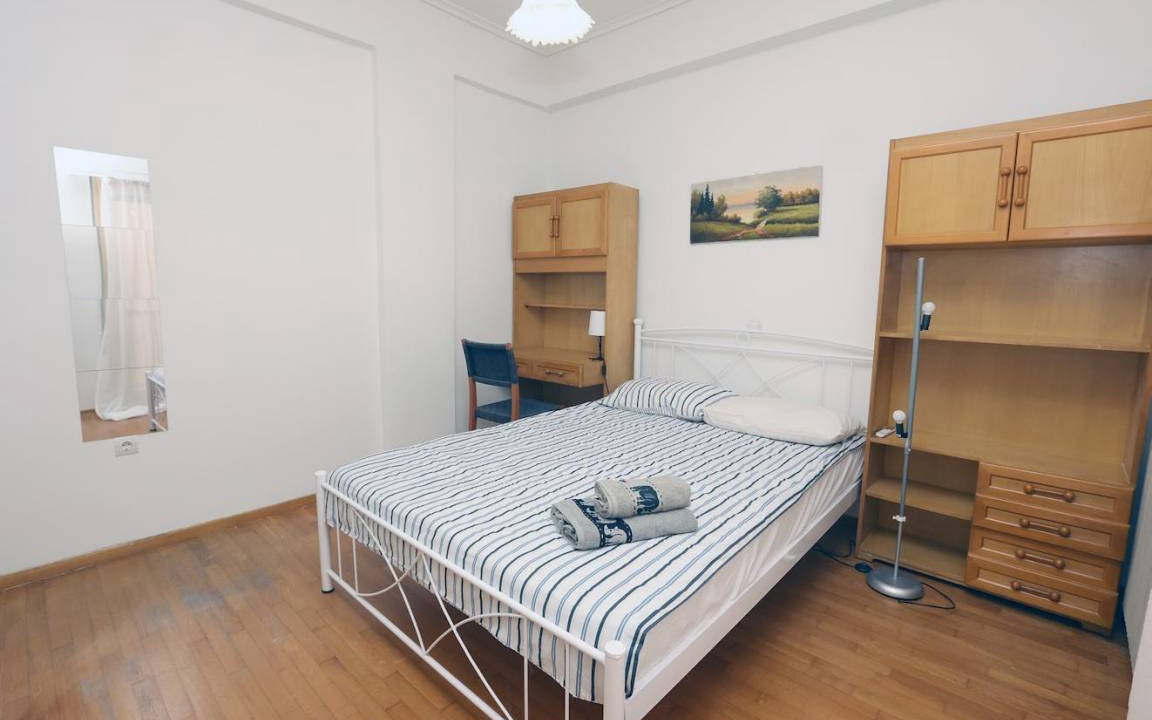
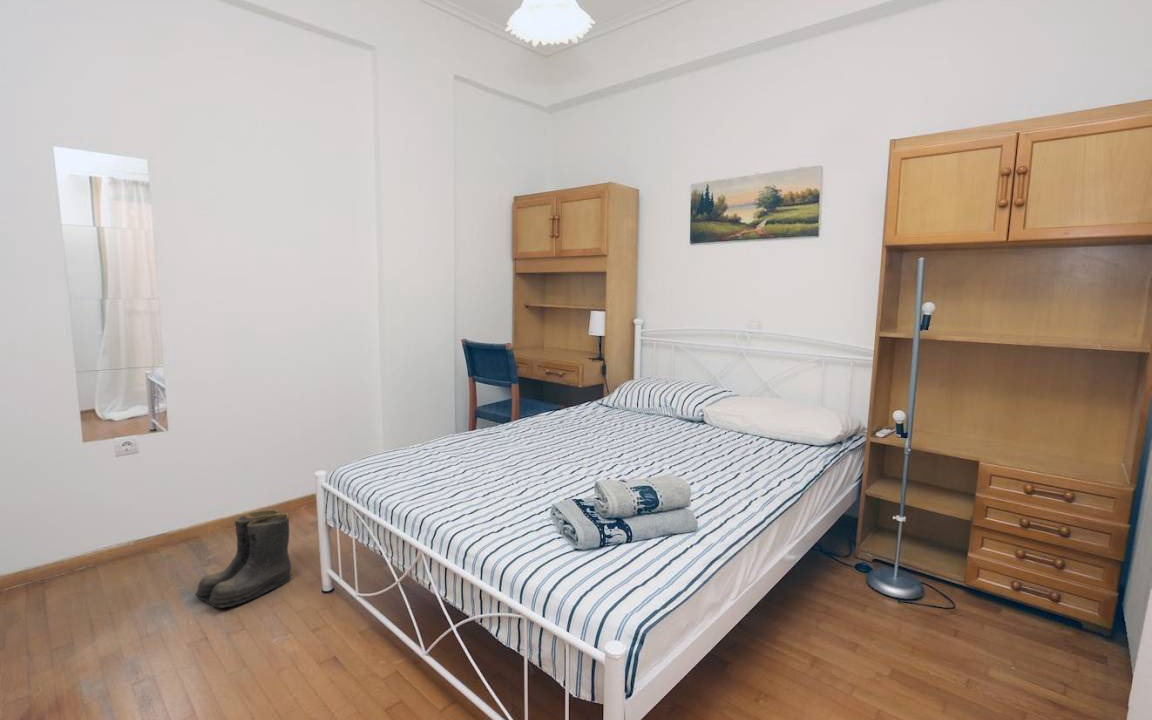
+ boots (244, 554)
